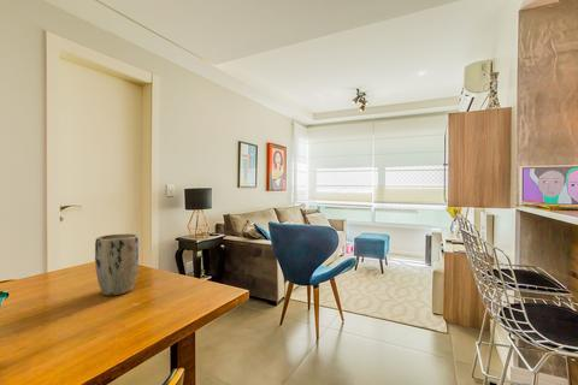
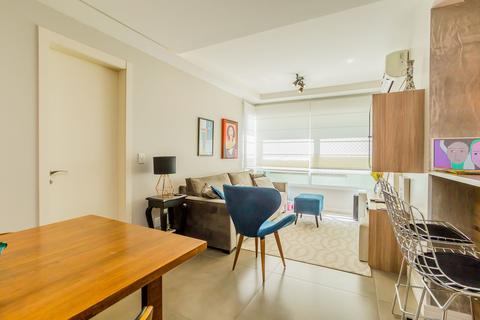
- plant pot (117, 263)
